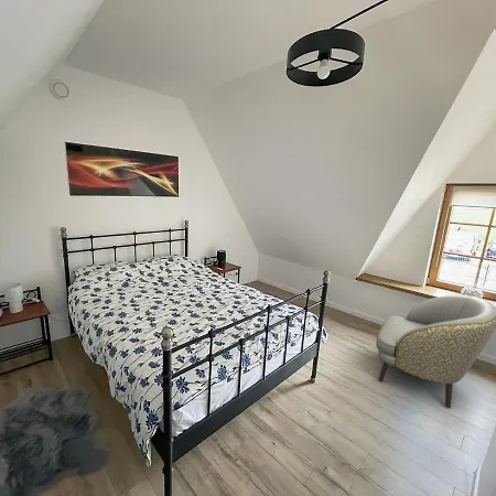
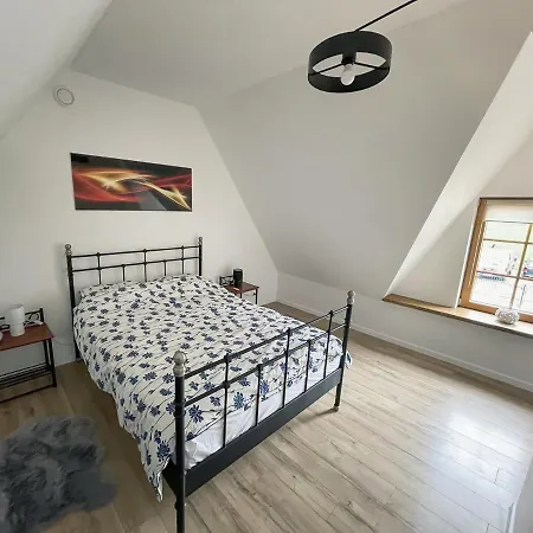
- armchair (430, 338)
